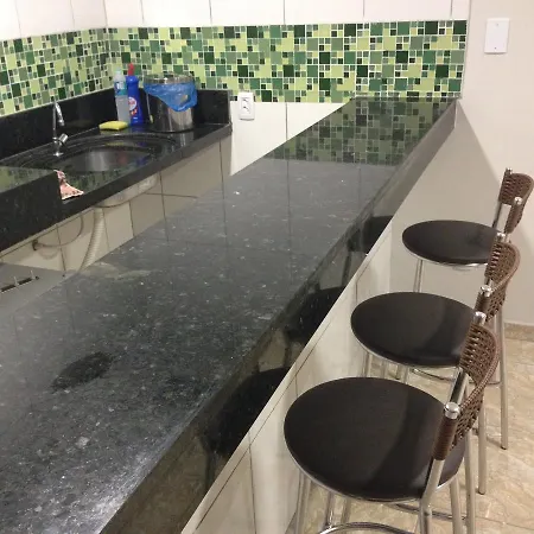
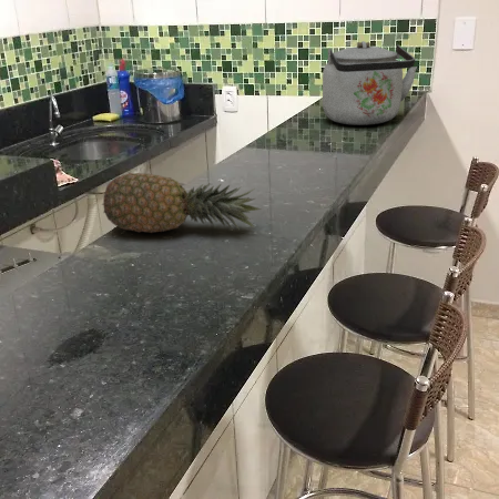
+ fruit (180, 203)
+ kettle (370, 81)
